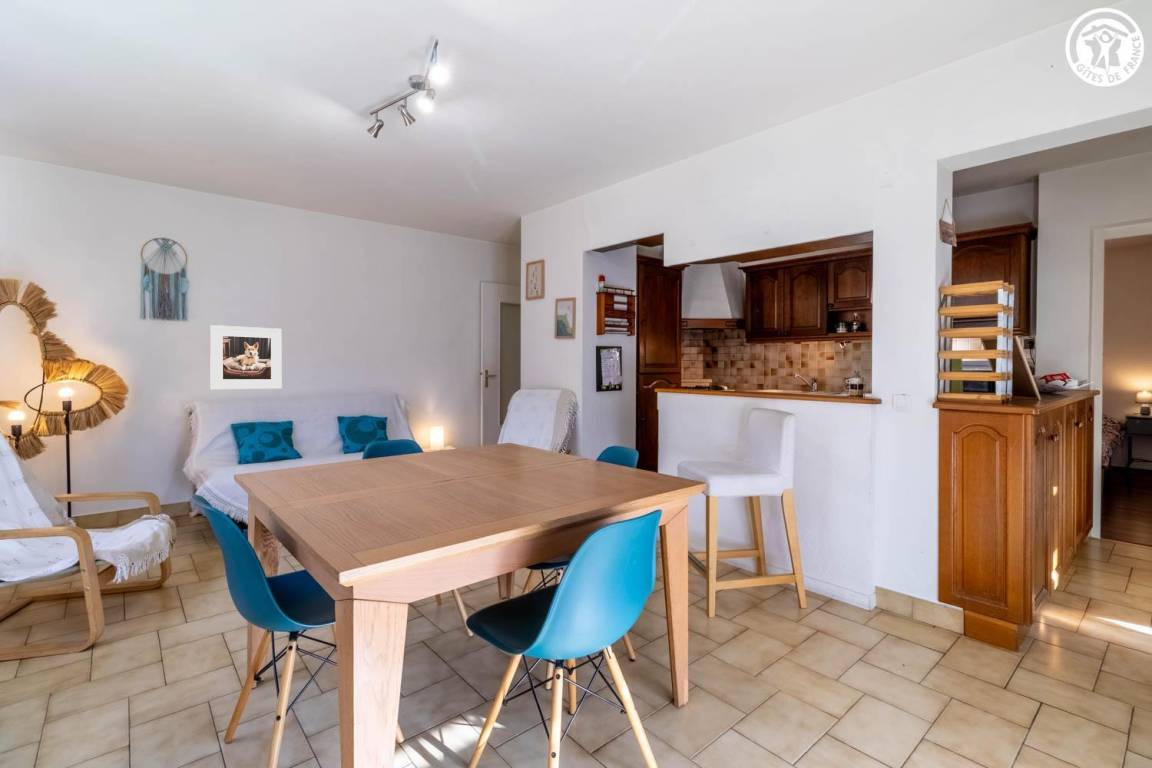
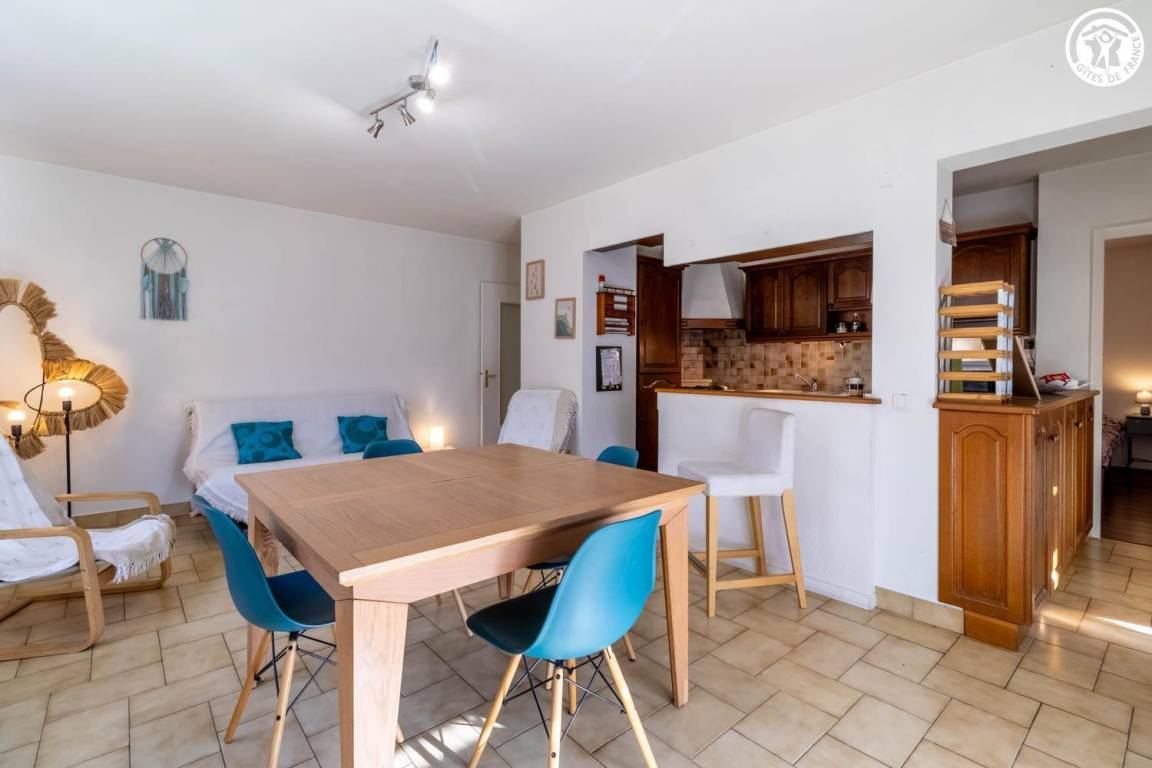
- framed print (247, 358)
